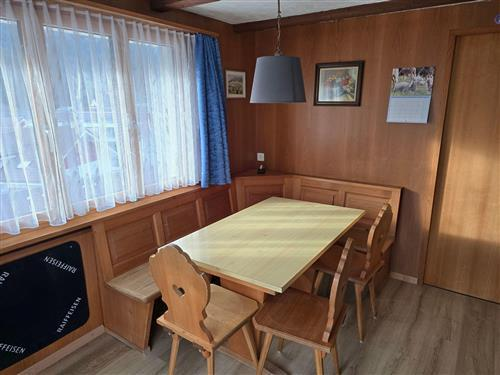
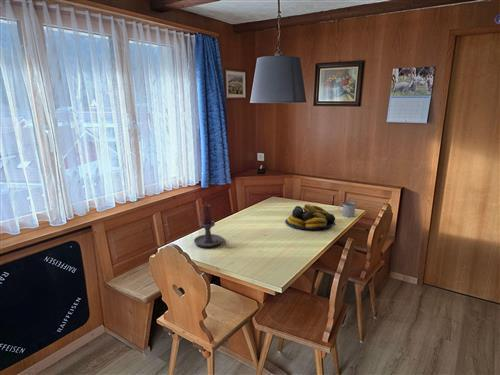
+ fruit bowl (309, 214)
+ mug (346, 209)
+ candle holder (210, 224)
